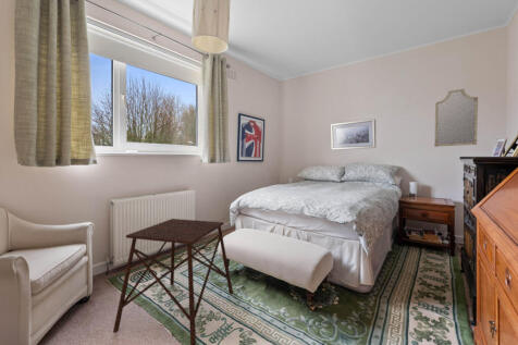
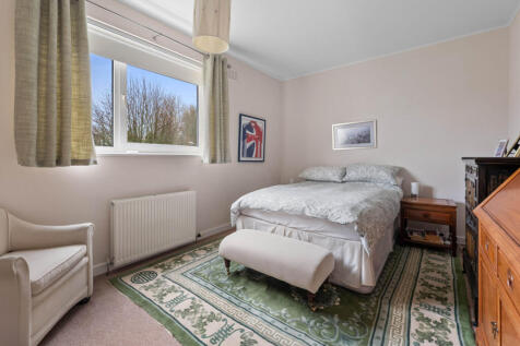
- side table (177, 267)
- home mirror (455, 118)
